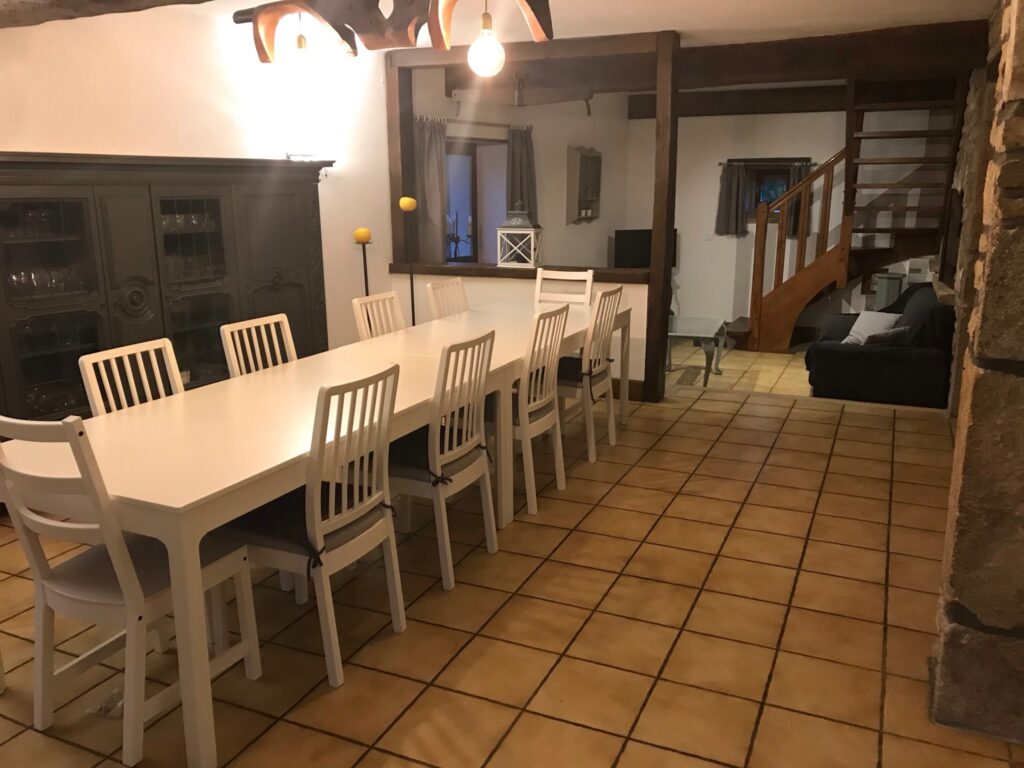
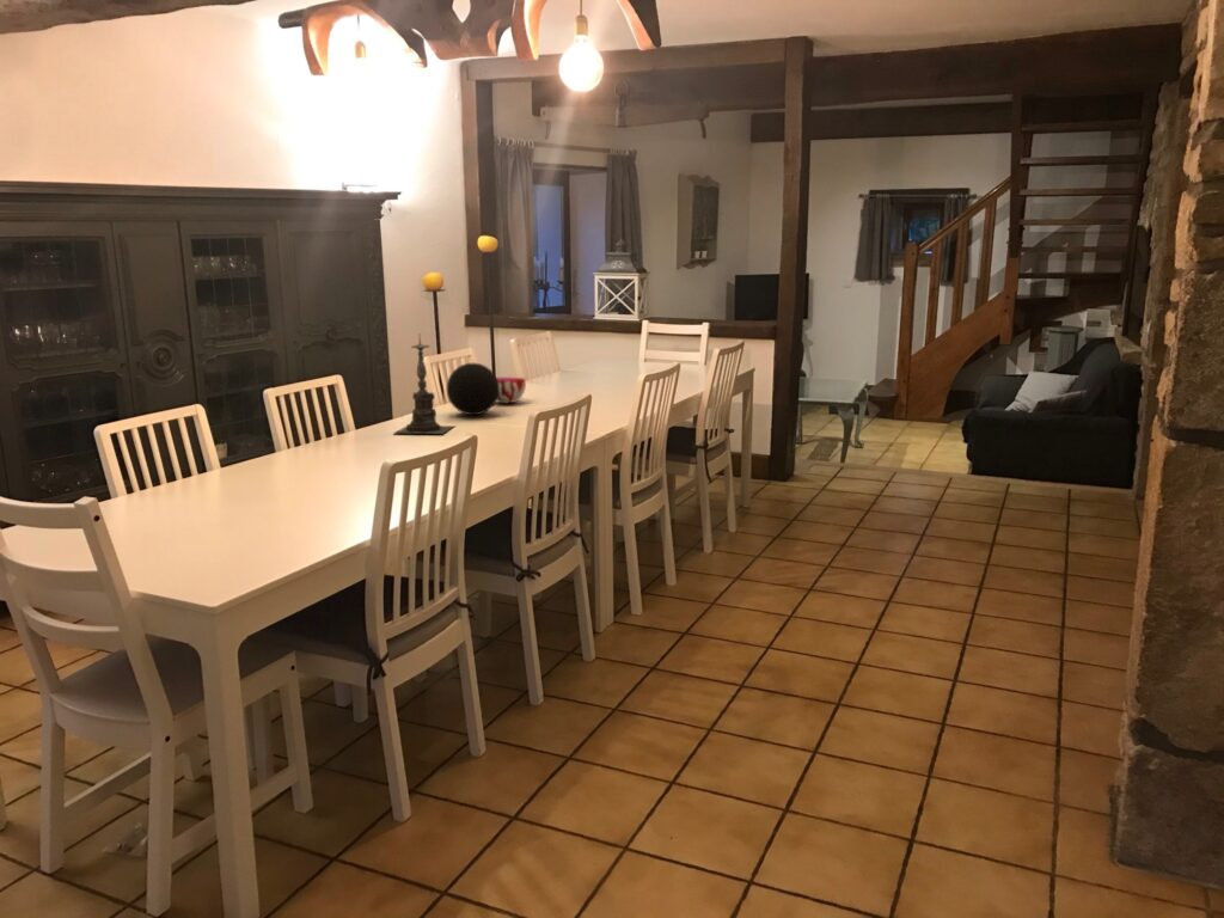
+ decorative bowl (507, 391)
+ candle holder (422, 380)
+ decorative orb (472, 388)
